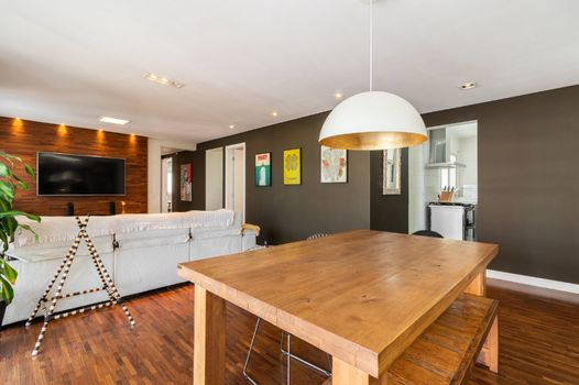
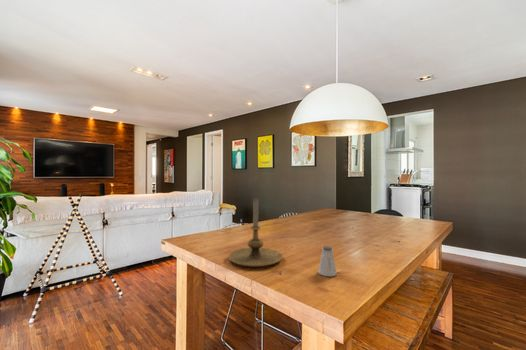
+ saltshaker (327, 260)
+ candle holder (255, 228)
